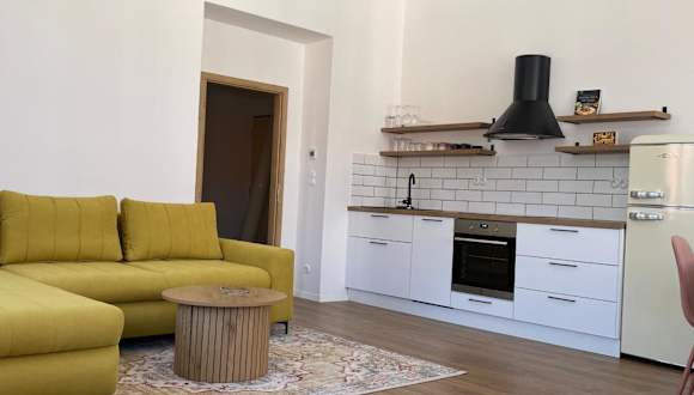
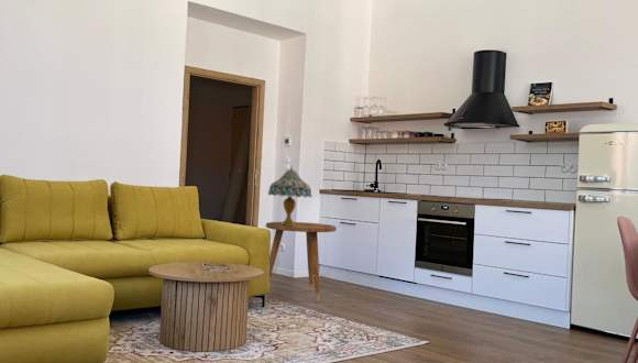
+ table lamp (289, 194)
+ side table (307, 256)
